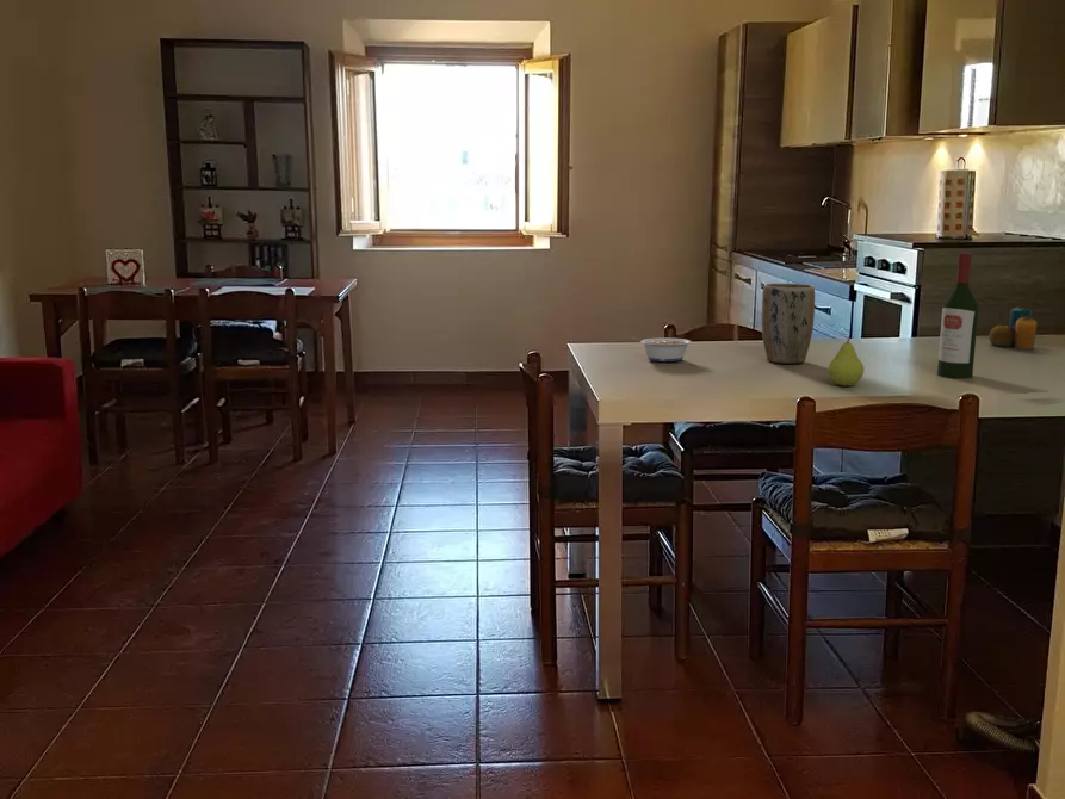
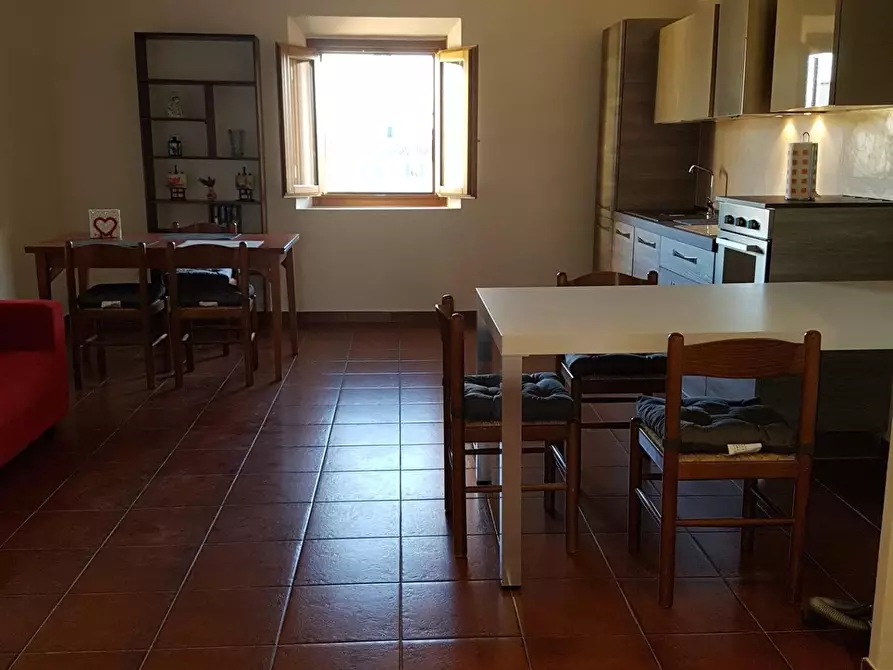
- plant pot (787, 323)
- wine bottle (959, 315)
- candle (1015, 327)
- fruit (846, 360)
- legume (663, 348)
